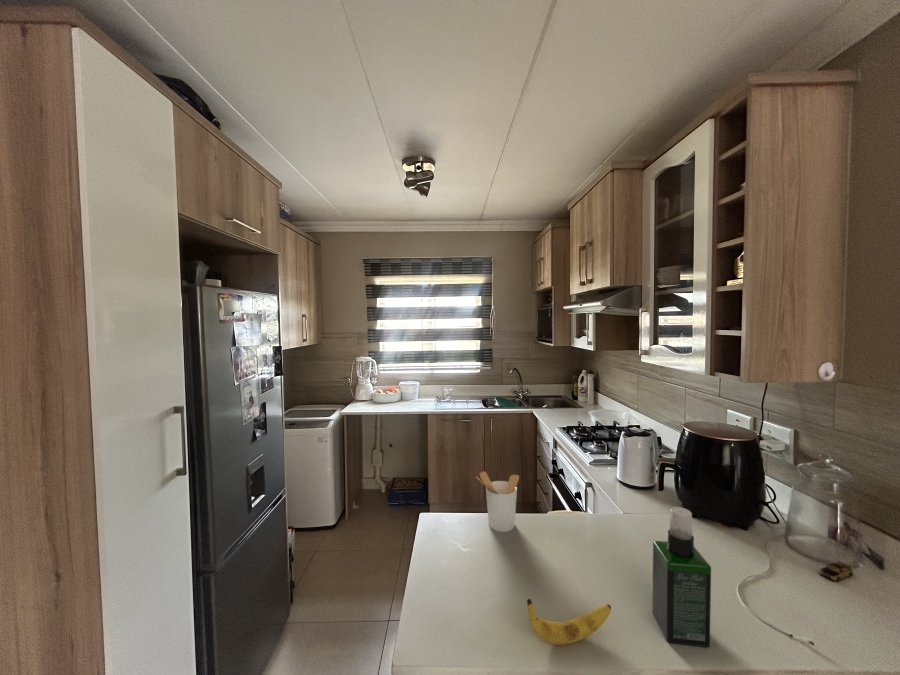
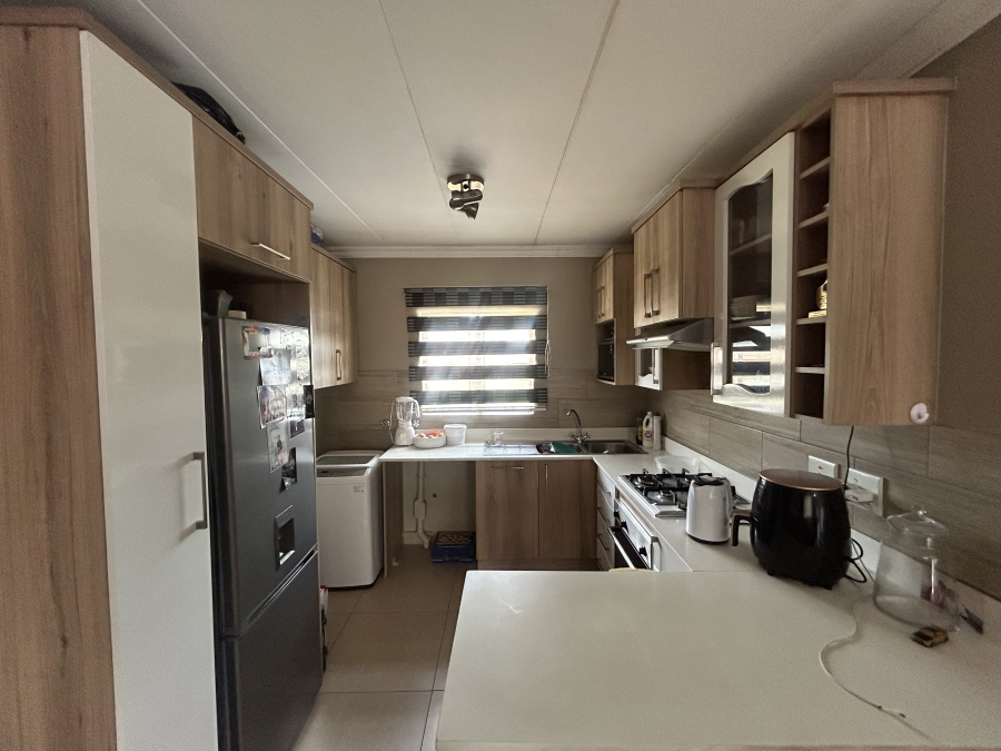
- banana (571, 619)
- utensil holder (496, 499)
- spray bottle (680, 570)
